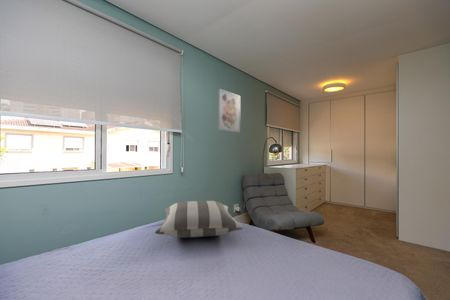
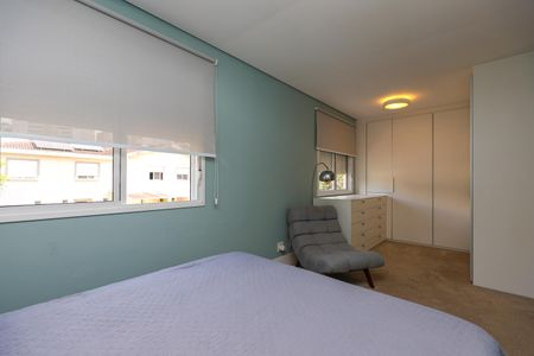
- pillow (198, 217)
- wall art (229, 112)
